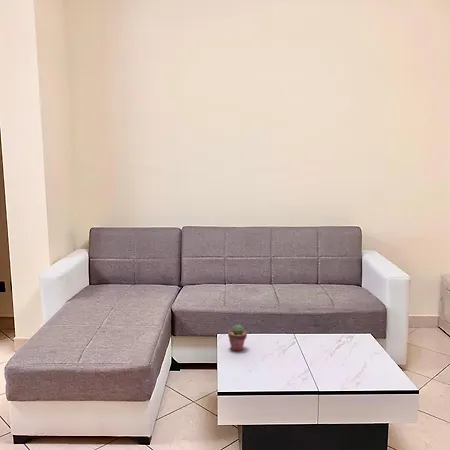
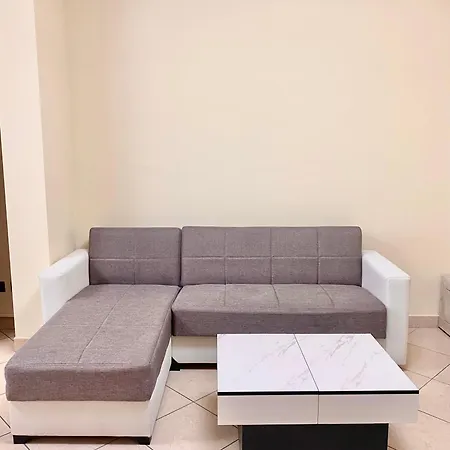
- potted succulent (237, 336)
